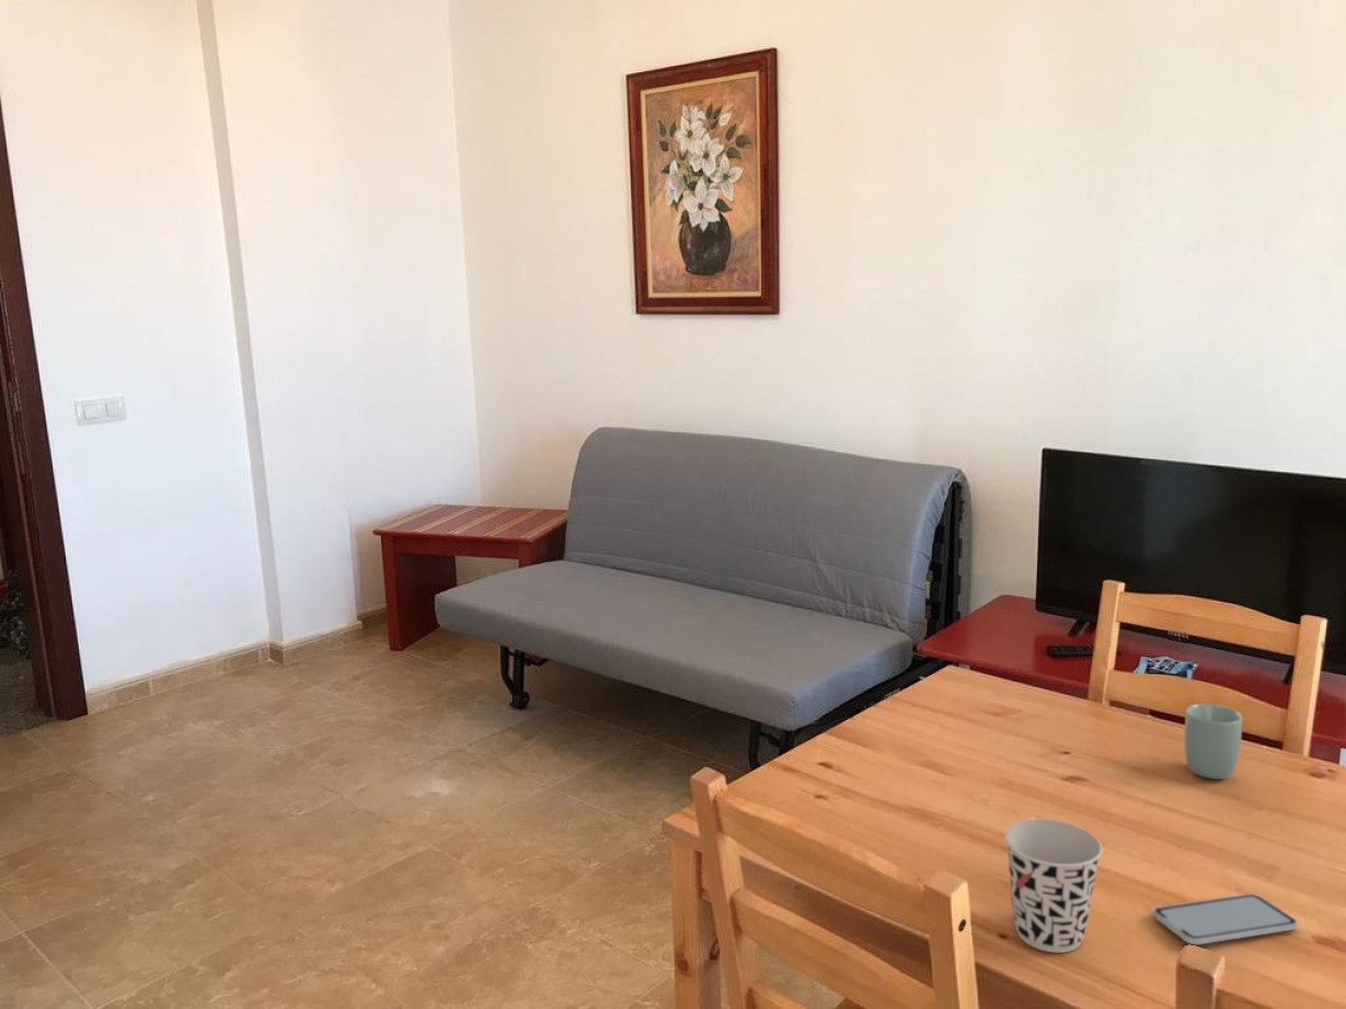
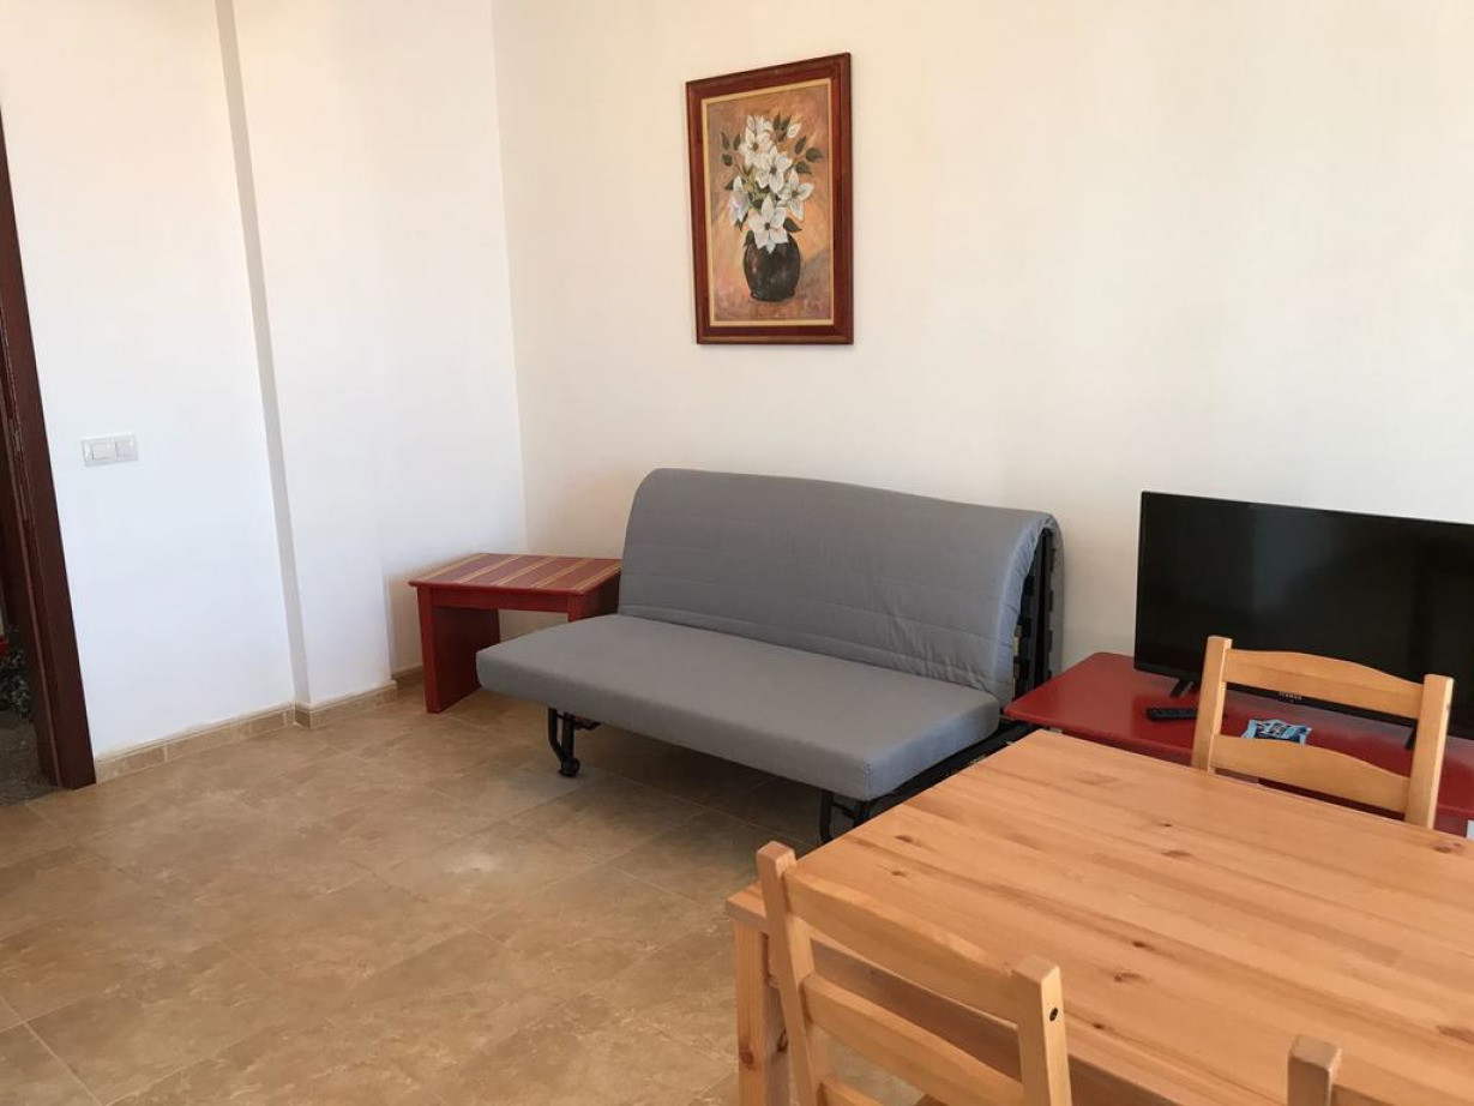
- cup (1050, 888)
- cup (1211, 743)
- smartphone (1223, 918)
